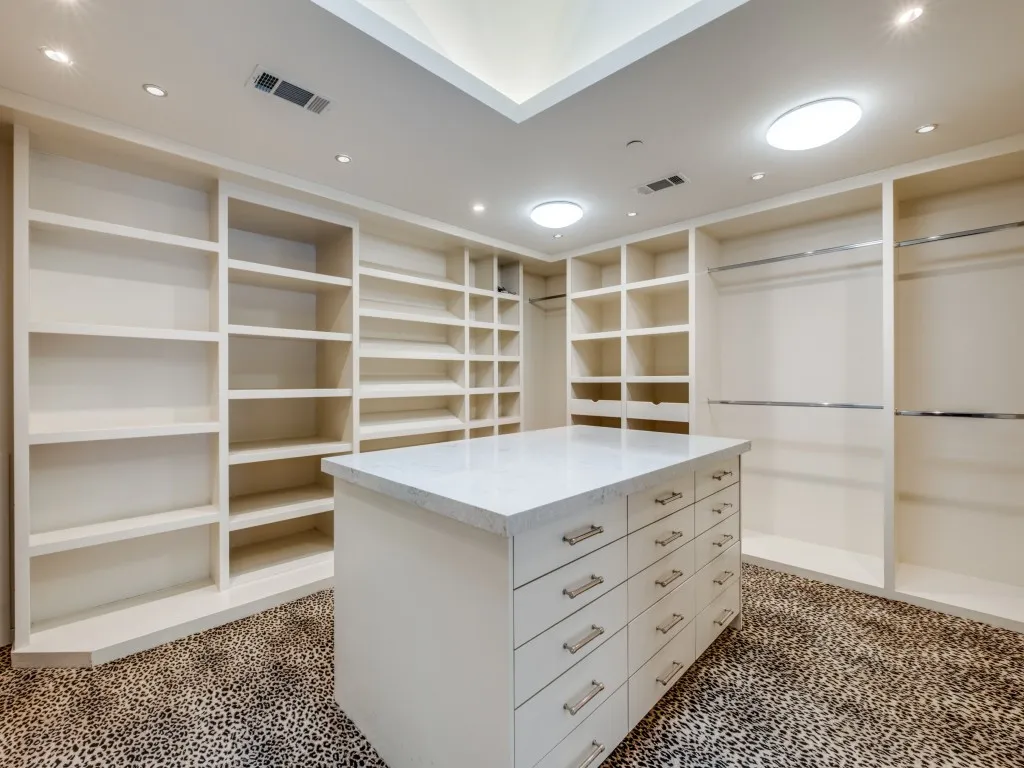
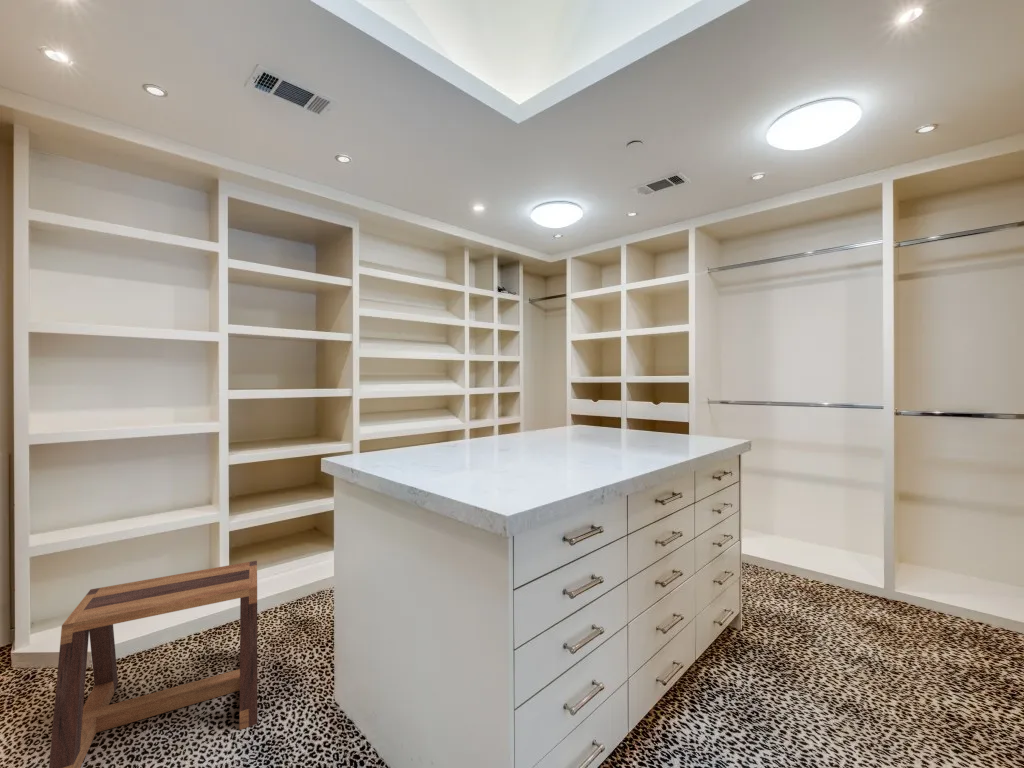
+ stool (169, 612)
